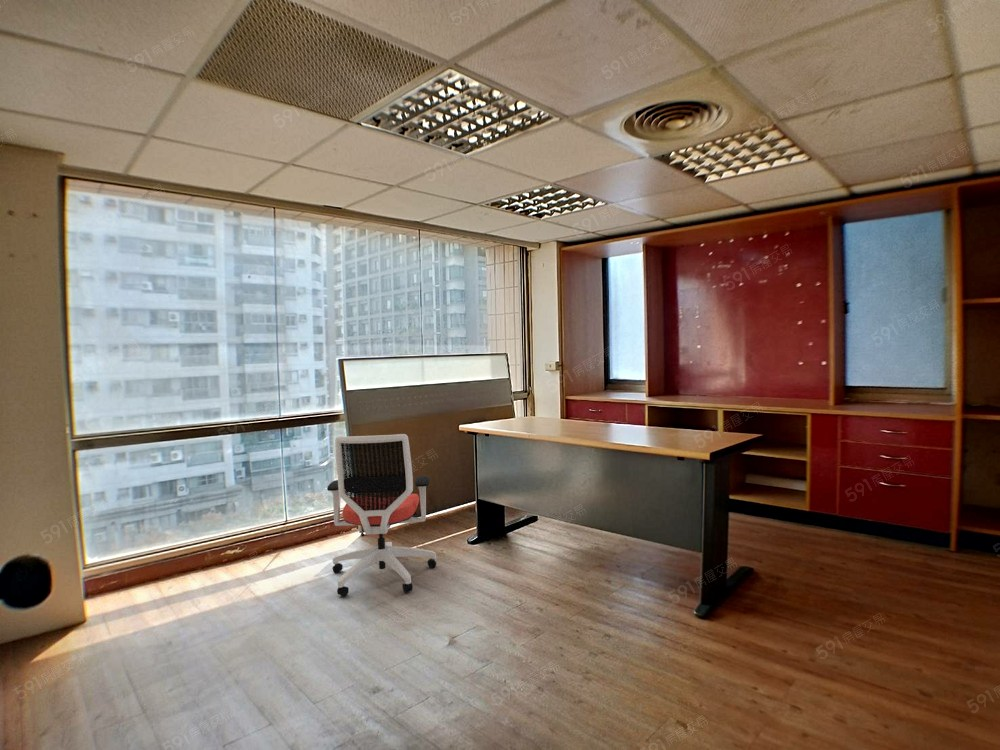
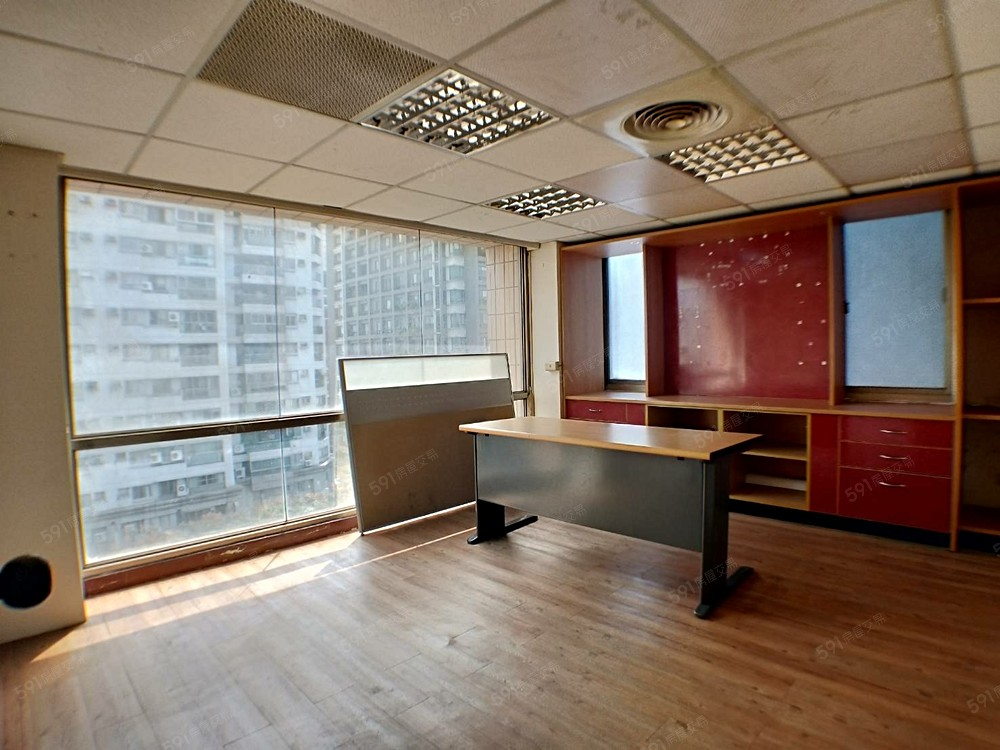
- office chair (380, 501)
